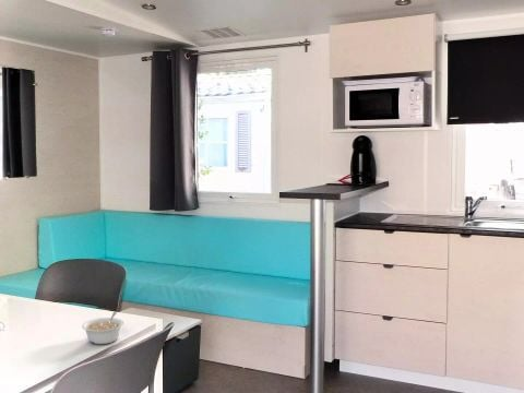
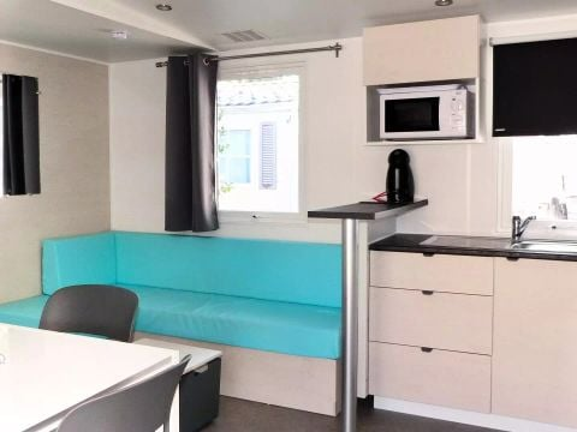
- legume (103, 329)
